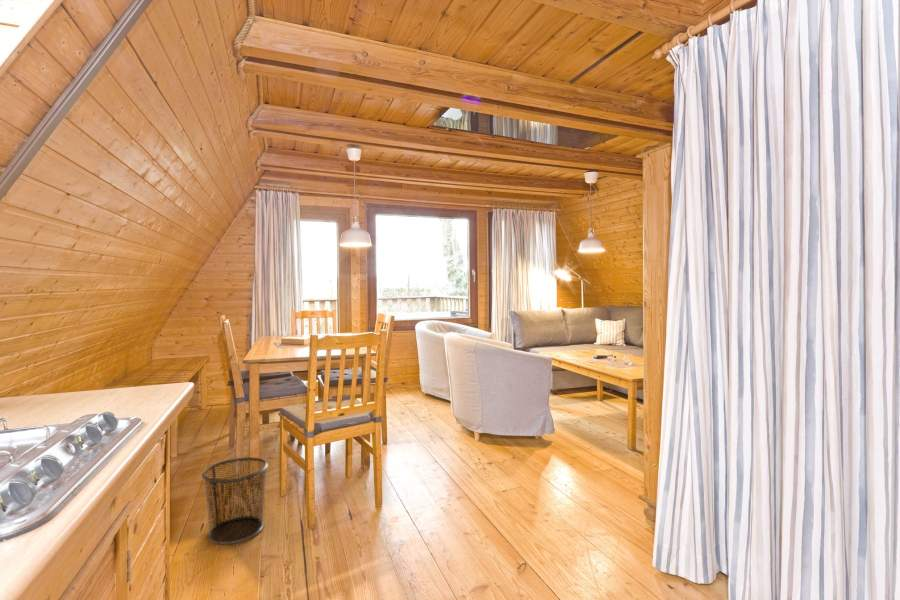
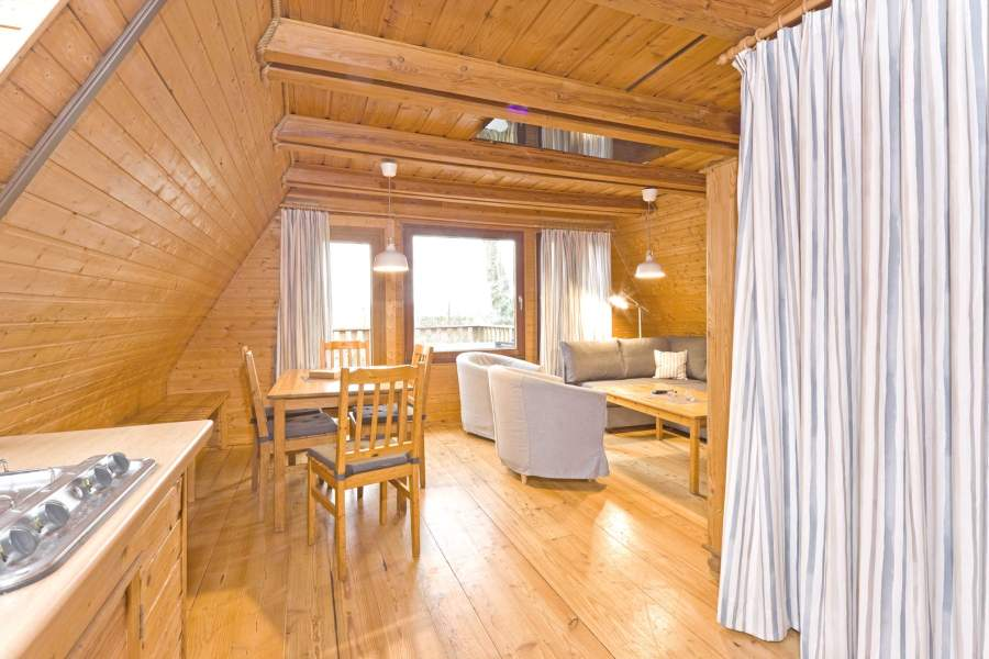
- waste bin (235, 499)
